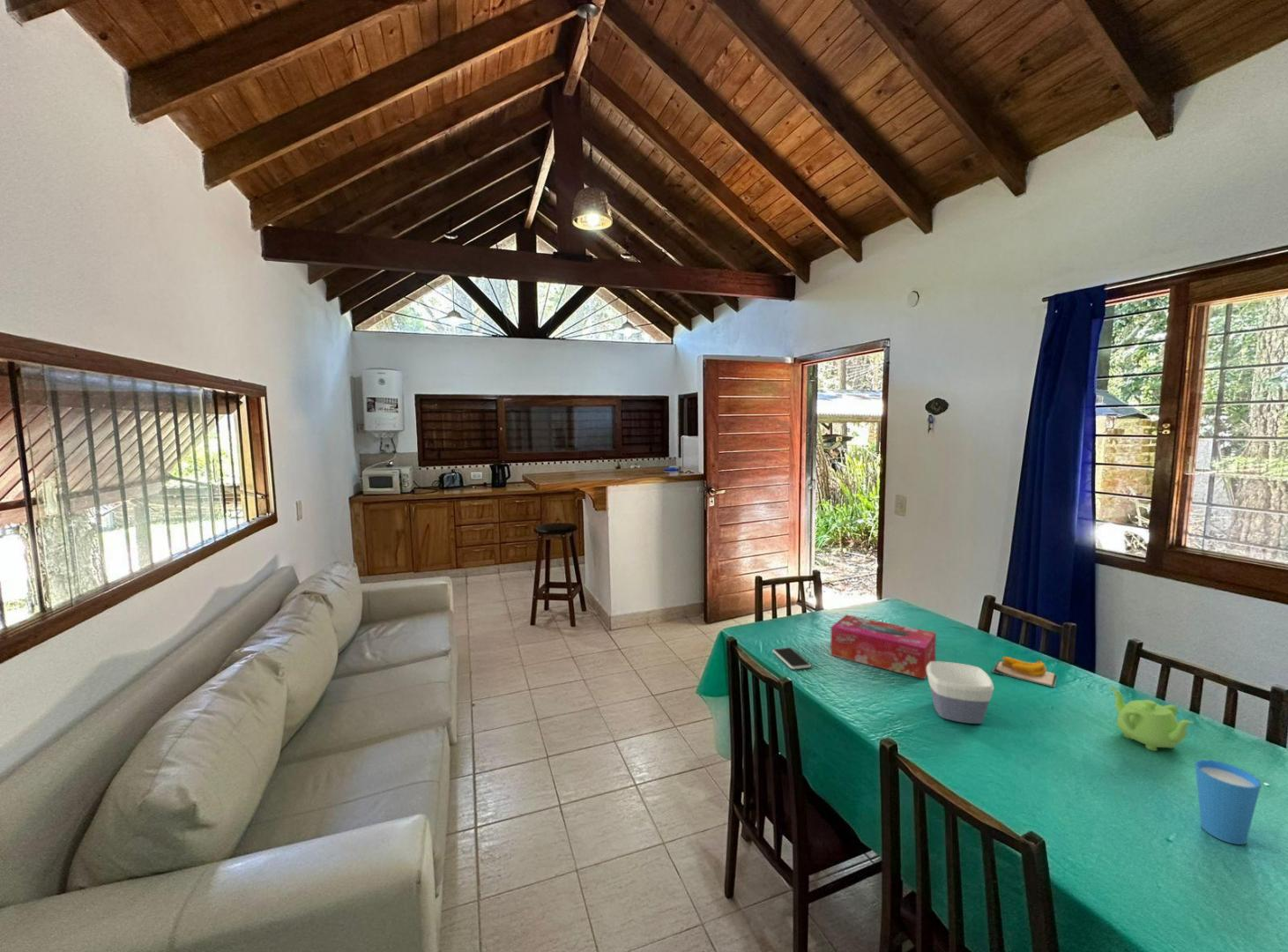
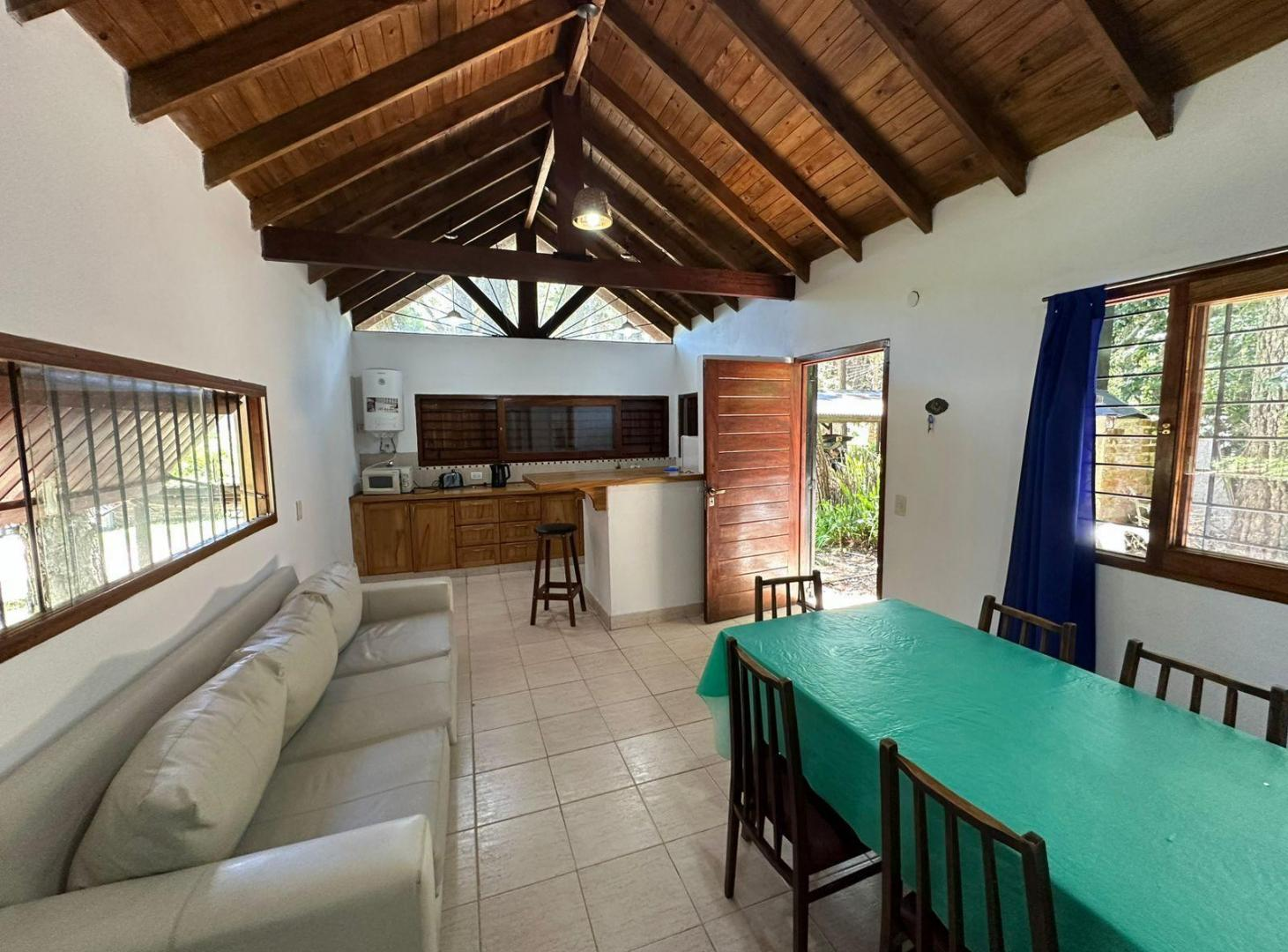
- smartphone (791, 658)
- tissue box (882, 643)
- teapot (1148, 721)
- cup (1225, 803)
- banana (1024, 666)
- bowl (958, 693)
